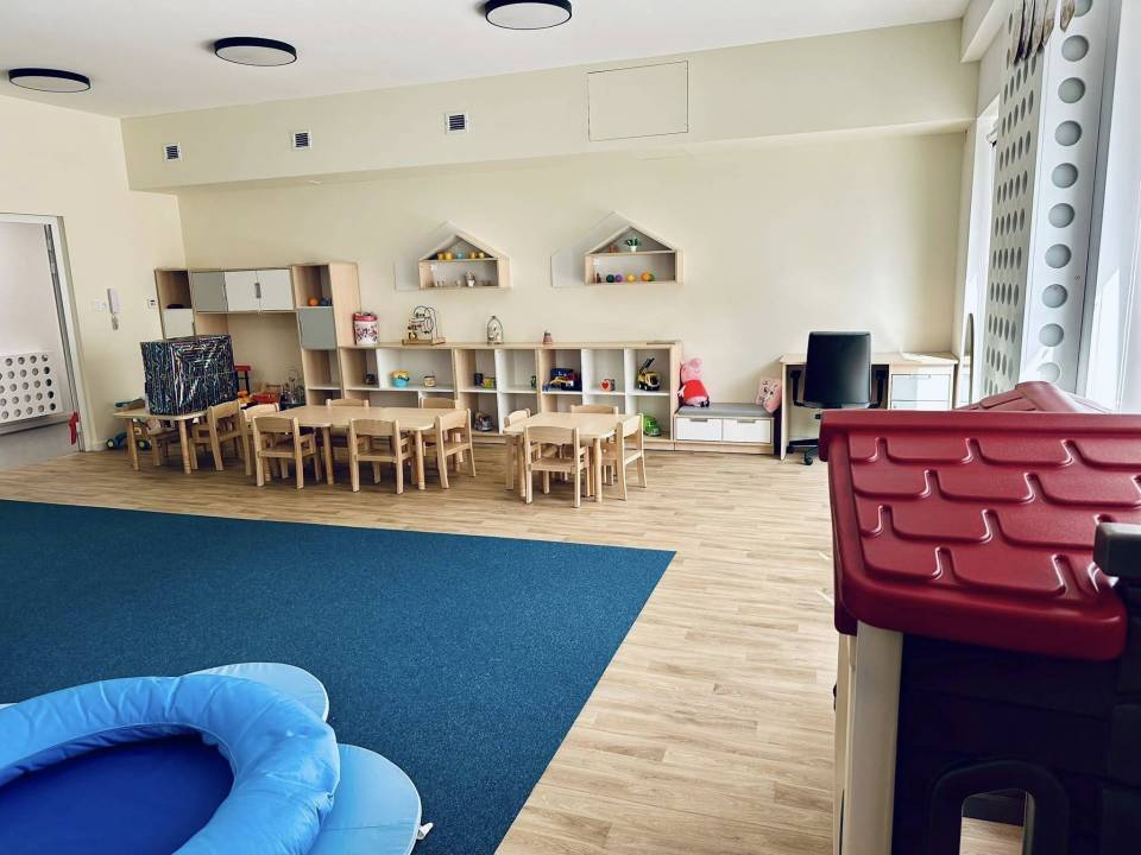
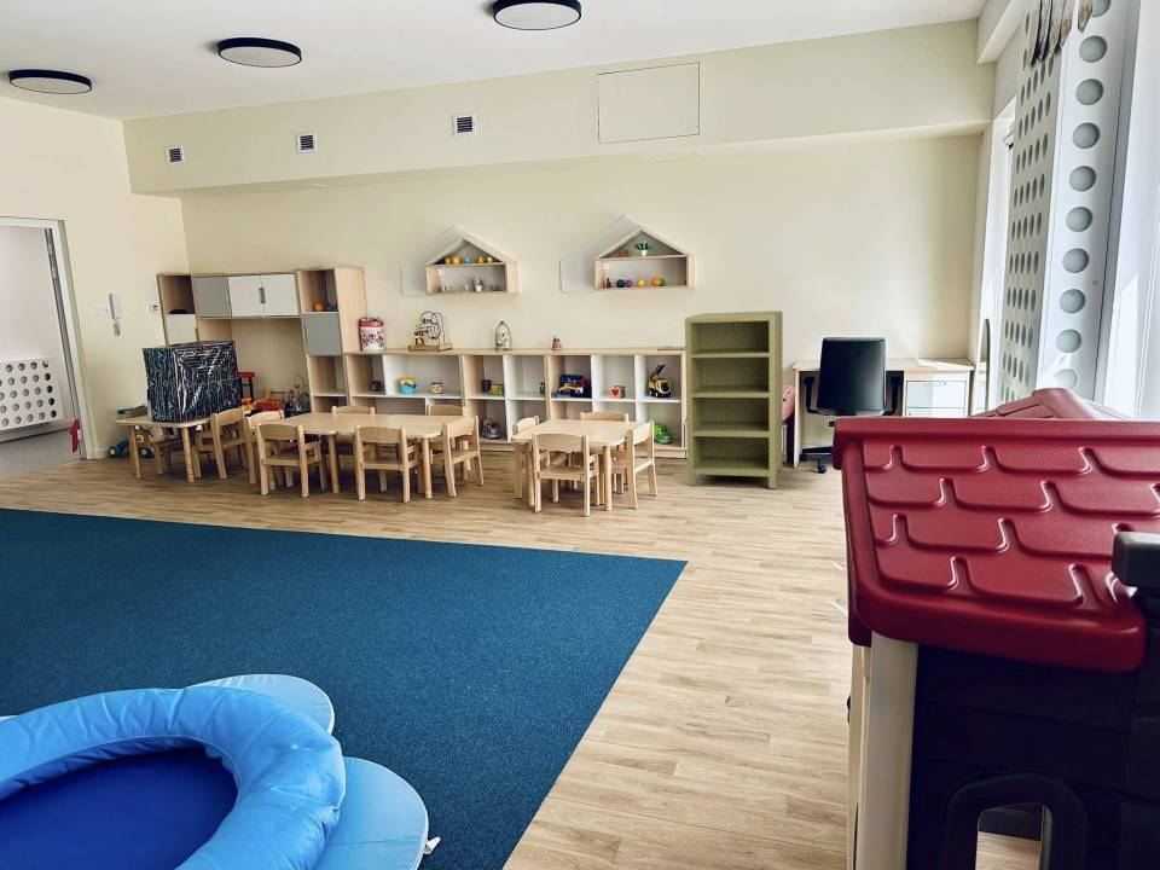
+ bookcase (735, 396)
